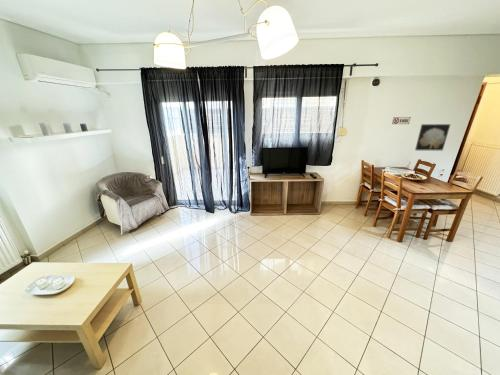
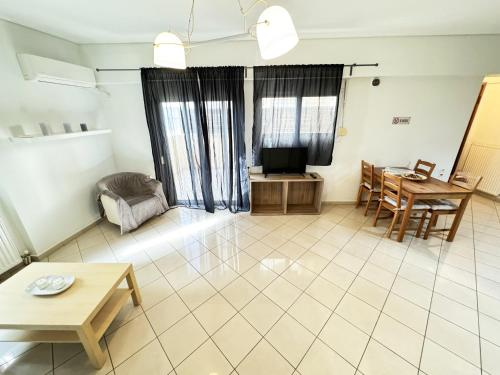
- wall art (432, 137)
